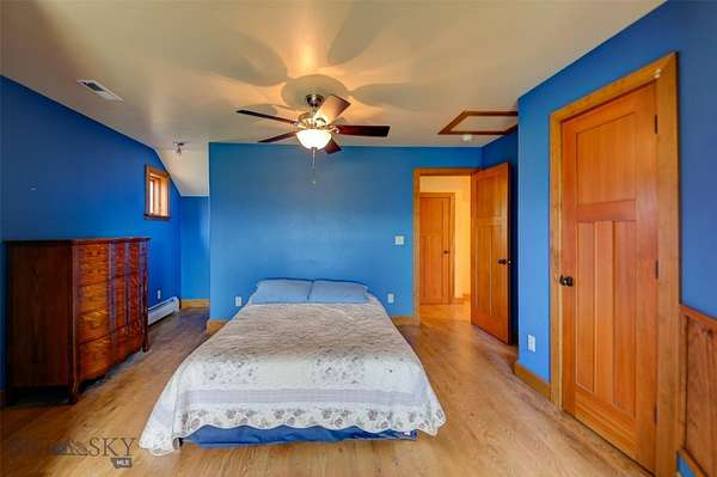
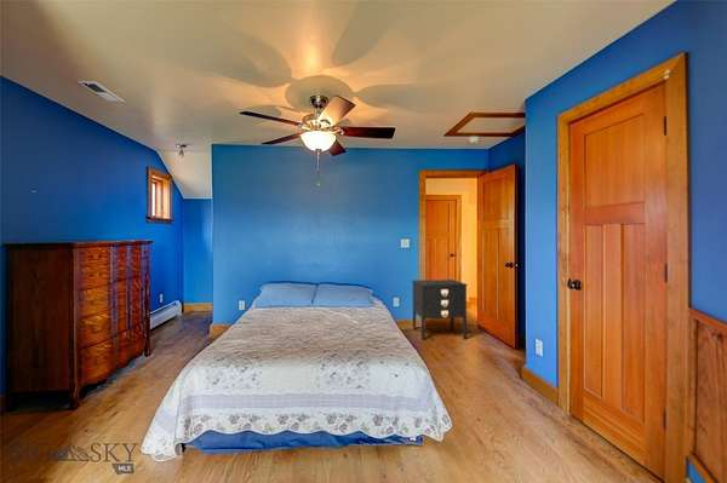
+ nightstand (437, 307)
